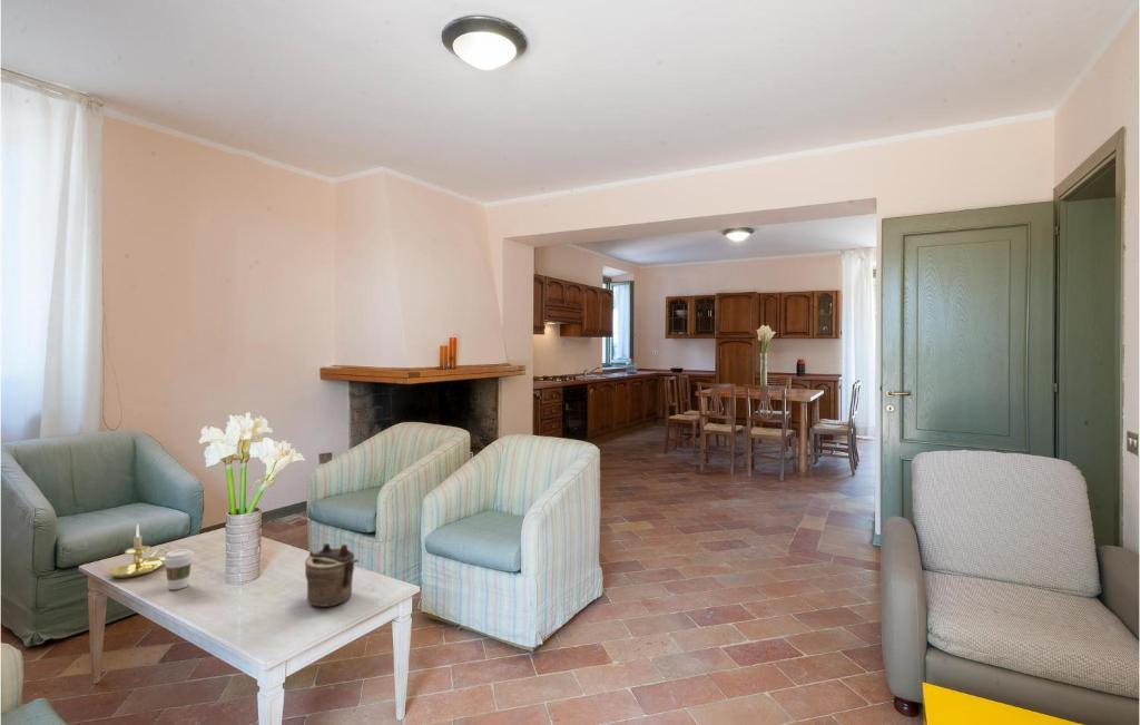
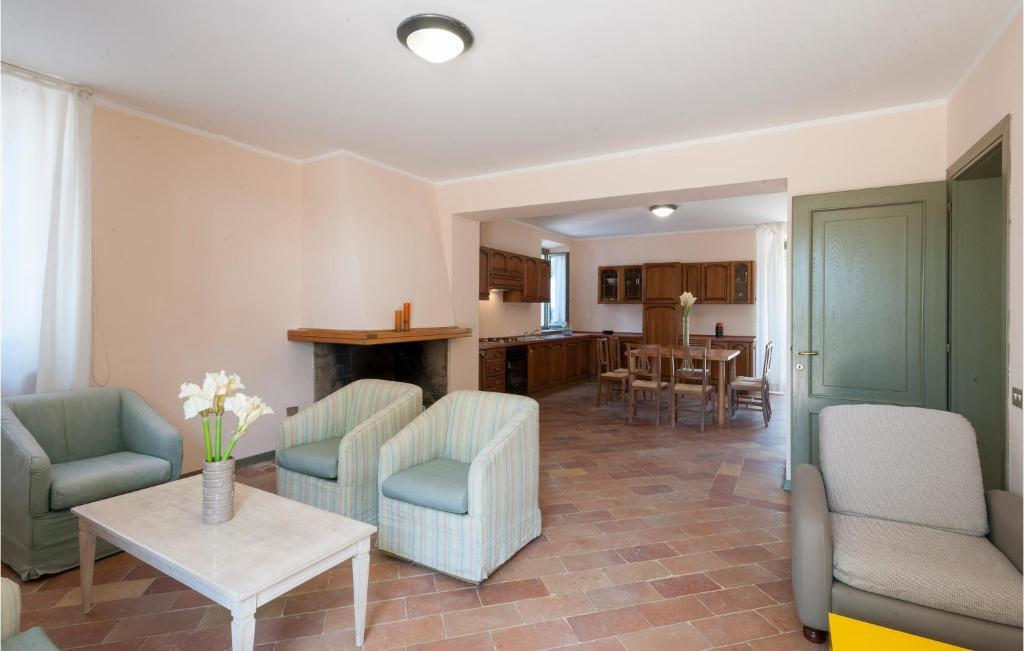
- candle holder (141, 546)
- teapot (332, 571)
- coffee cup (178, 569)
